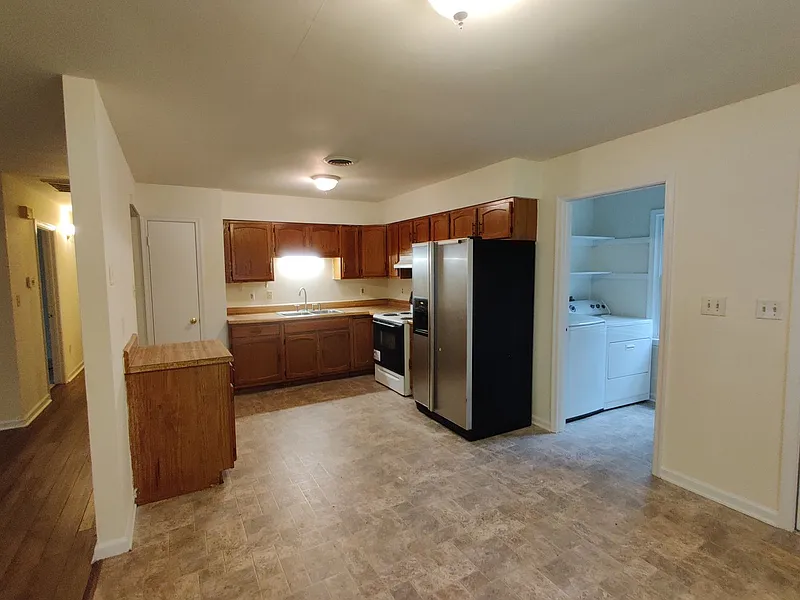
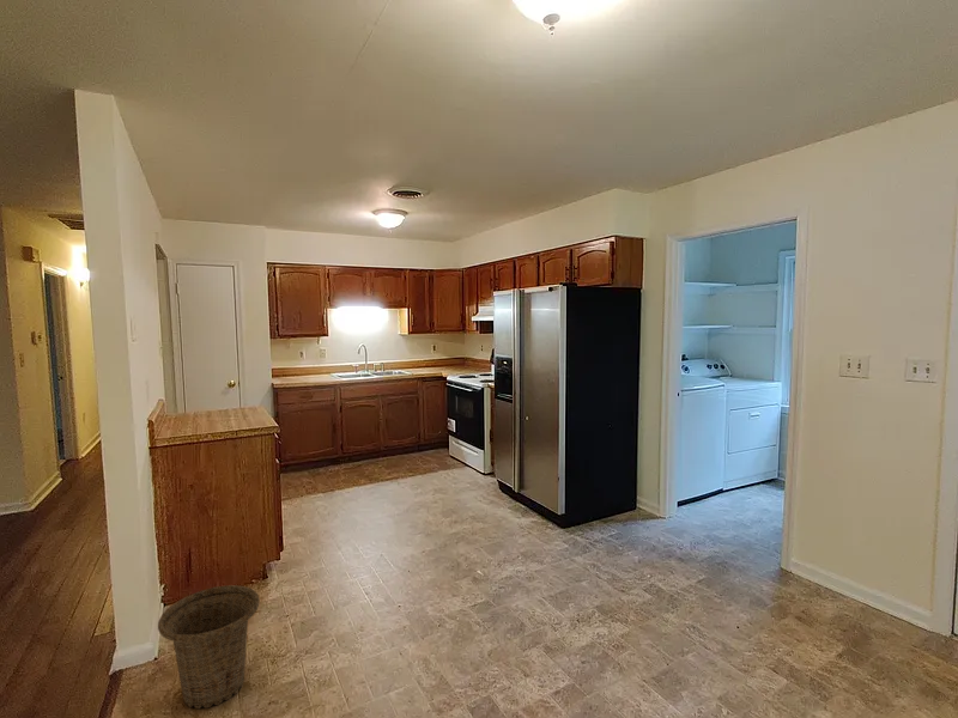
+ basket (212, 647)
